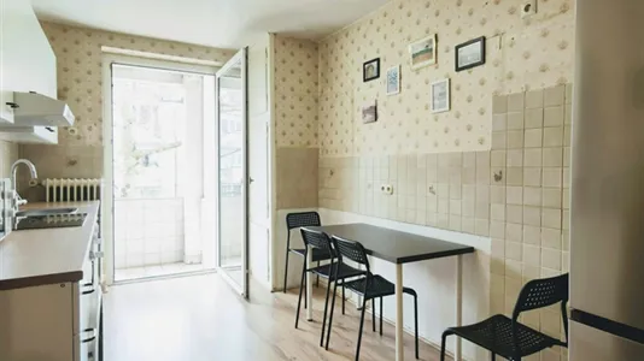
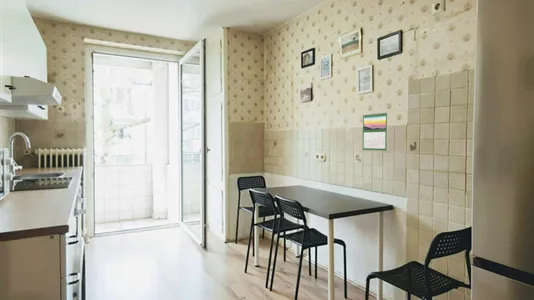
+ calendar (374, 131)
